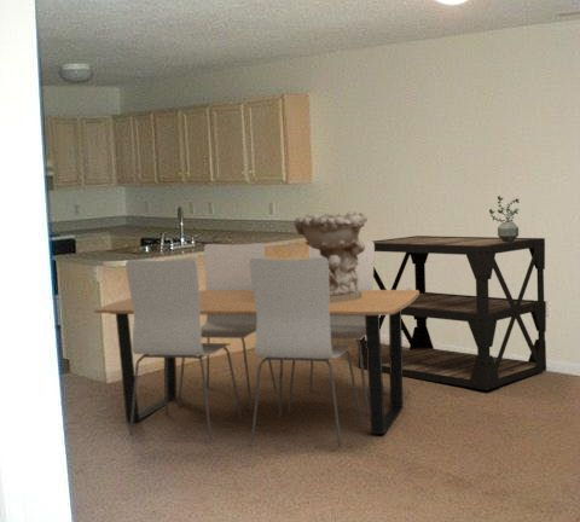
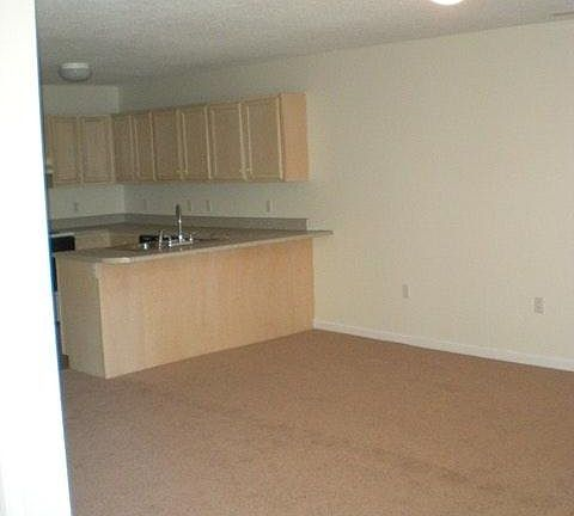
- shelving unit (448, 304)
- dining table (261, 332)
- decorative bowl (332, 255)
- potted plant (506, 218)
